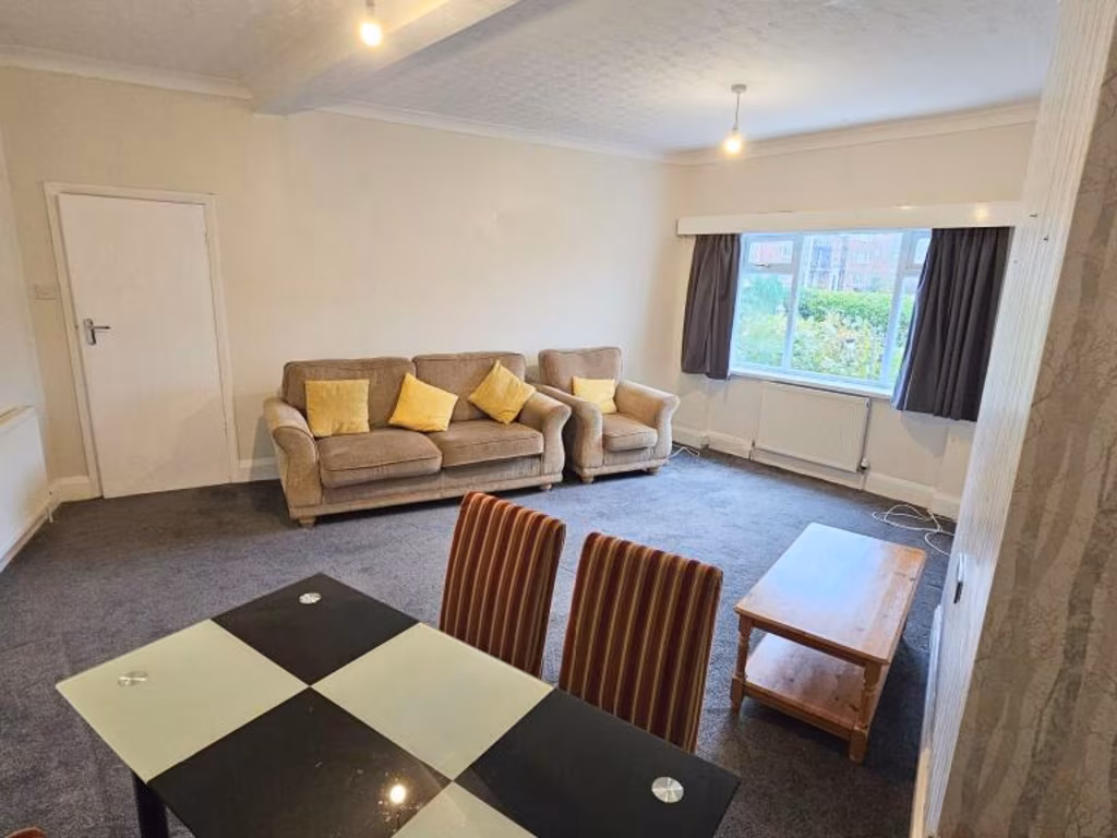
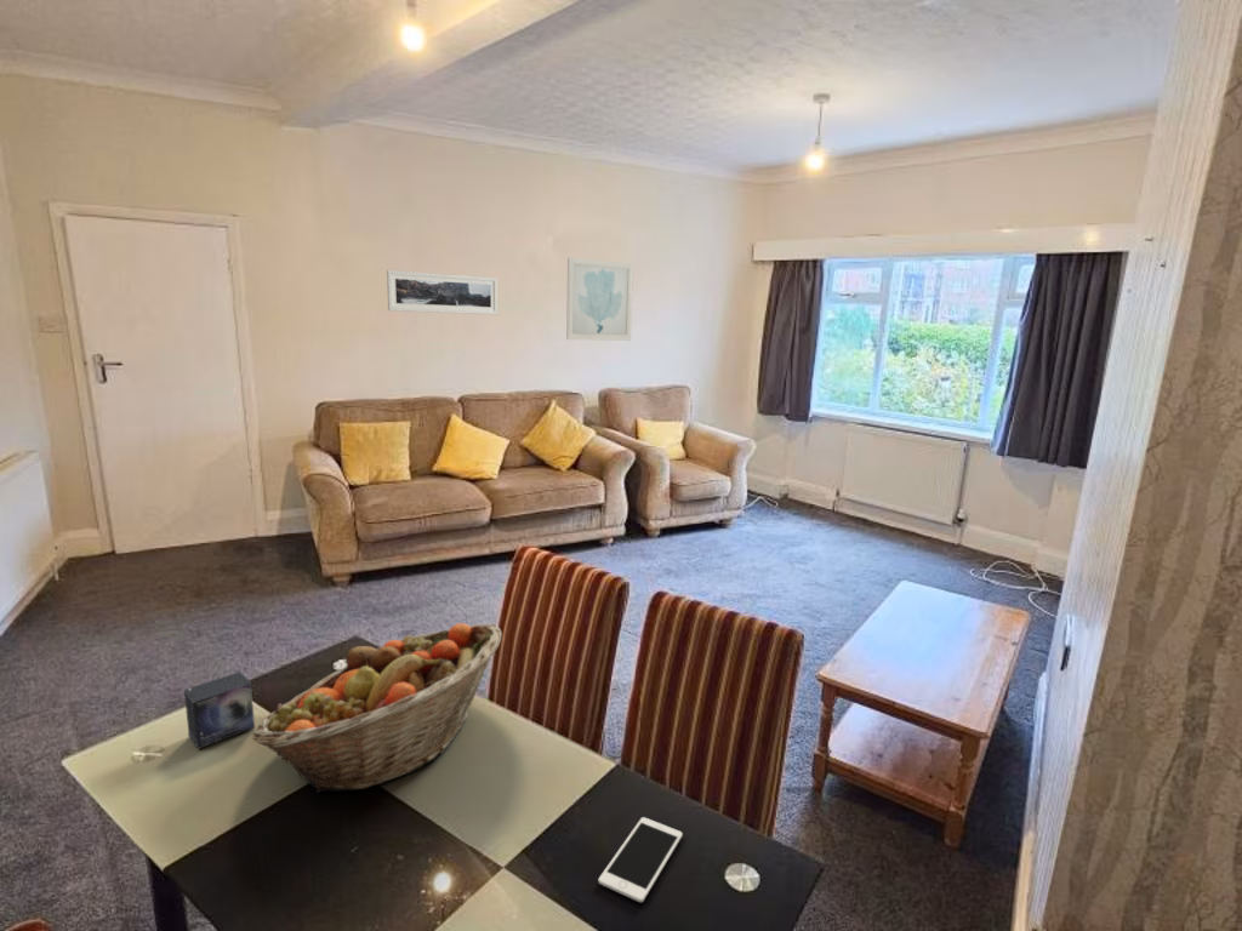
+ small box (220, 709)
+ wall art (600, 301)
+ fruit basket (389, 693)
+ cell phone (642, 856)
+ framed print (444, 293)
